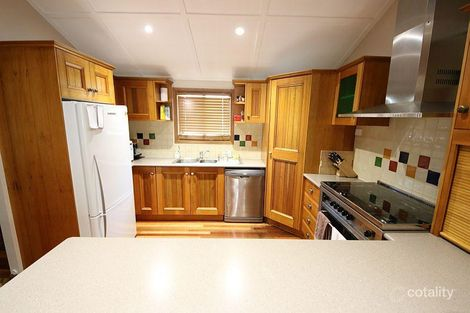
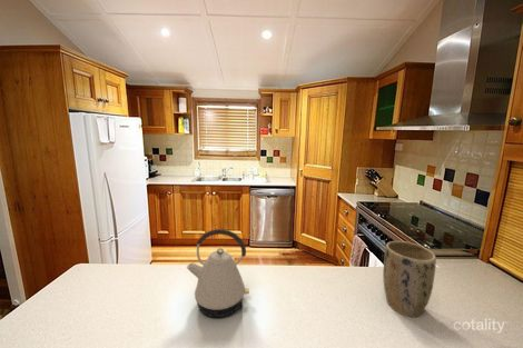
+ kettle (218, 267)
+ plant pot (406, 278)
